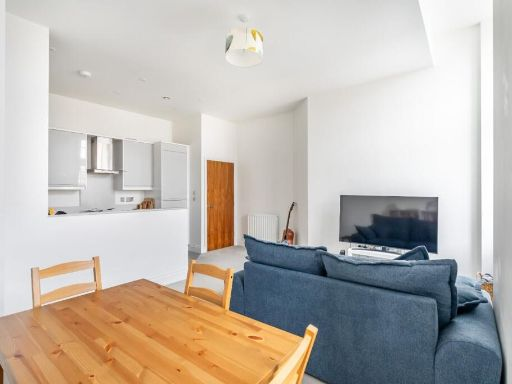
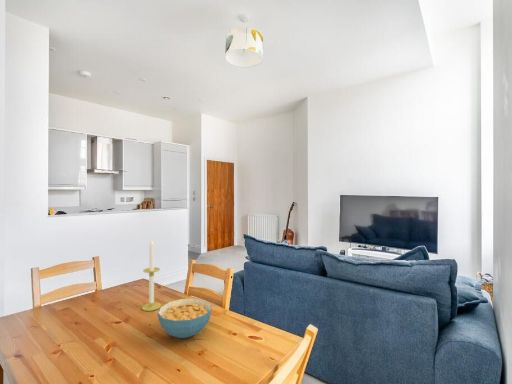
+ candle (151, 272)
+ cereal bowl (185, 321)
